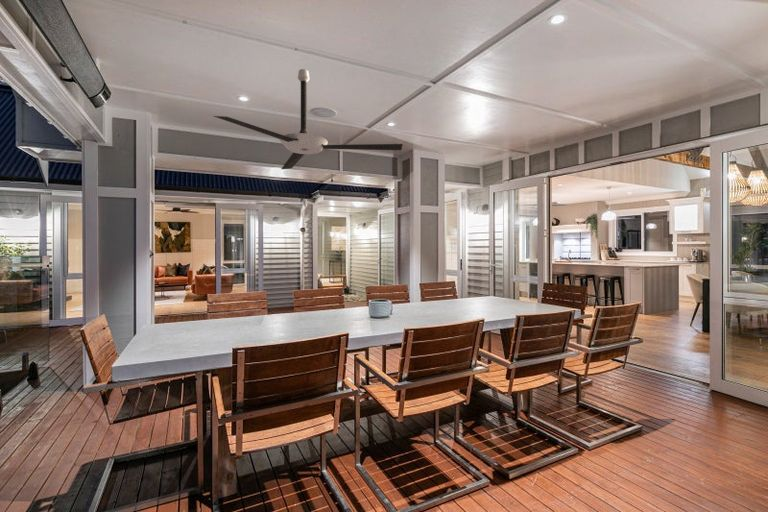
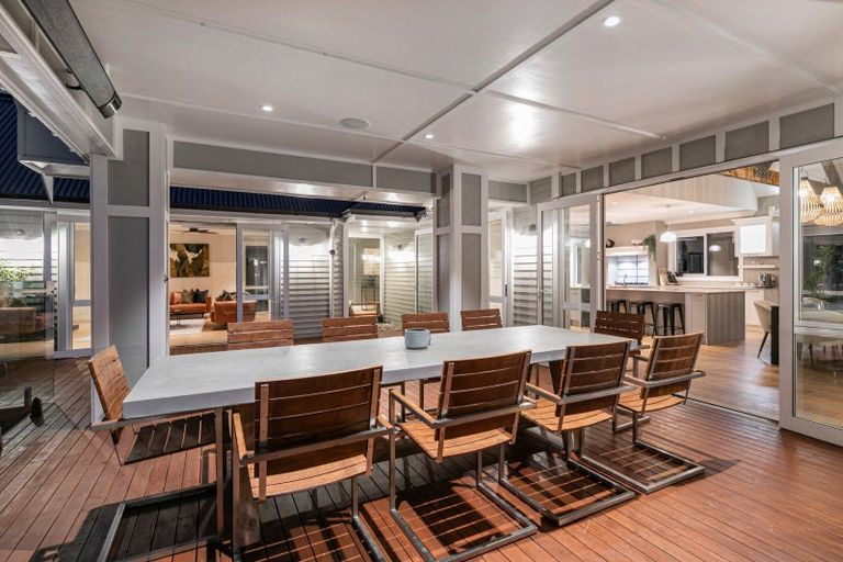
- ceiling fan (306, 115)
